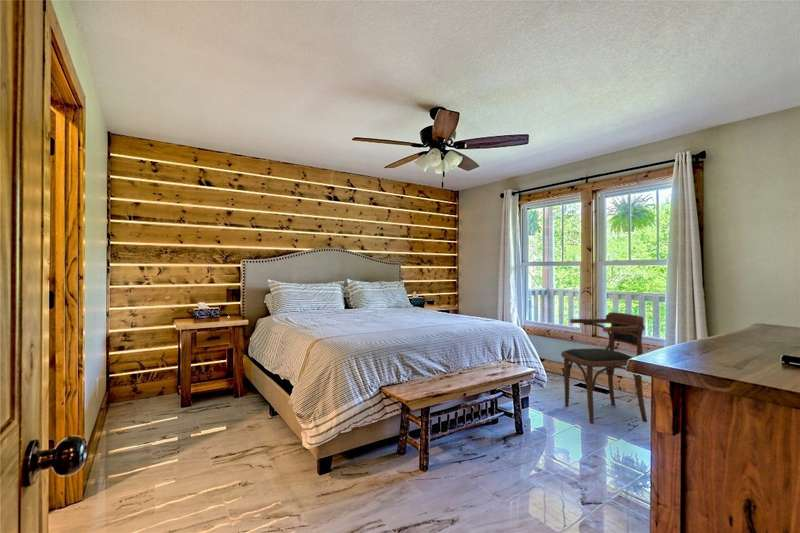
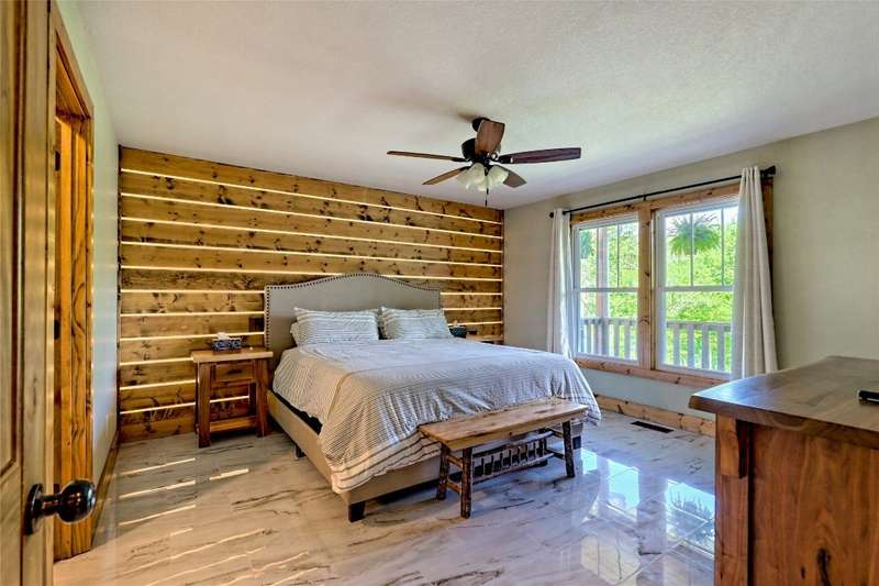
- armchair (602, 364)
